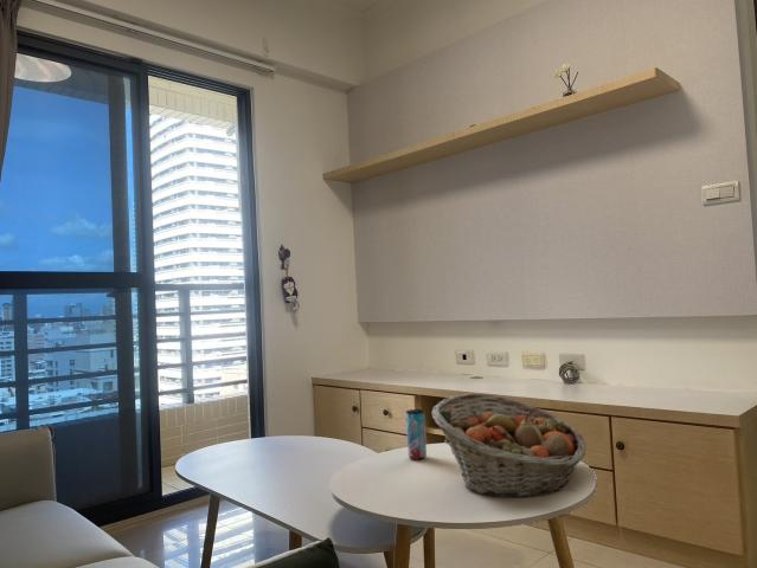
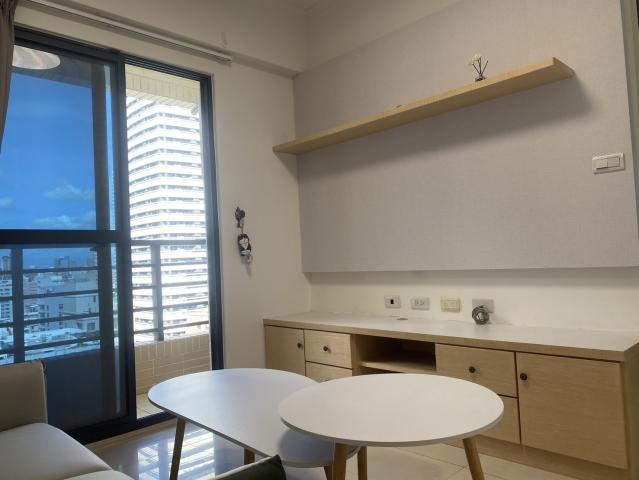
- beverage can (416, 434)
- fruit basket (508, 438)
